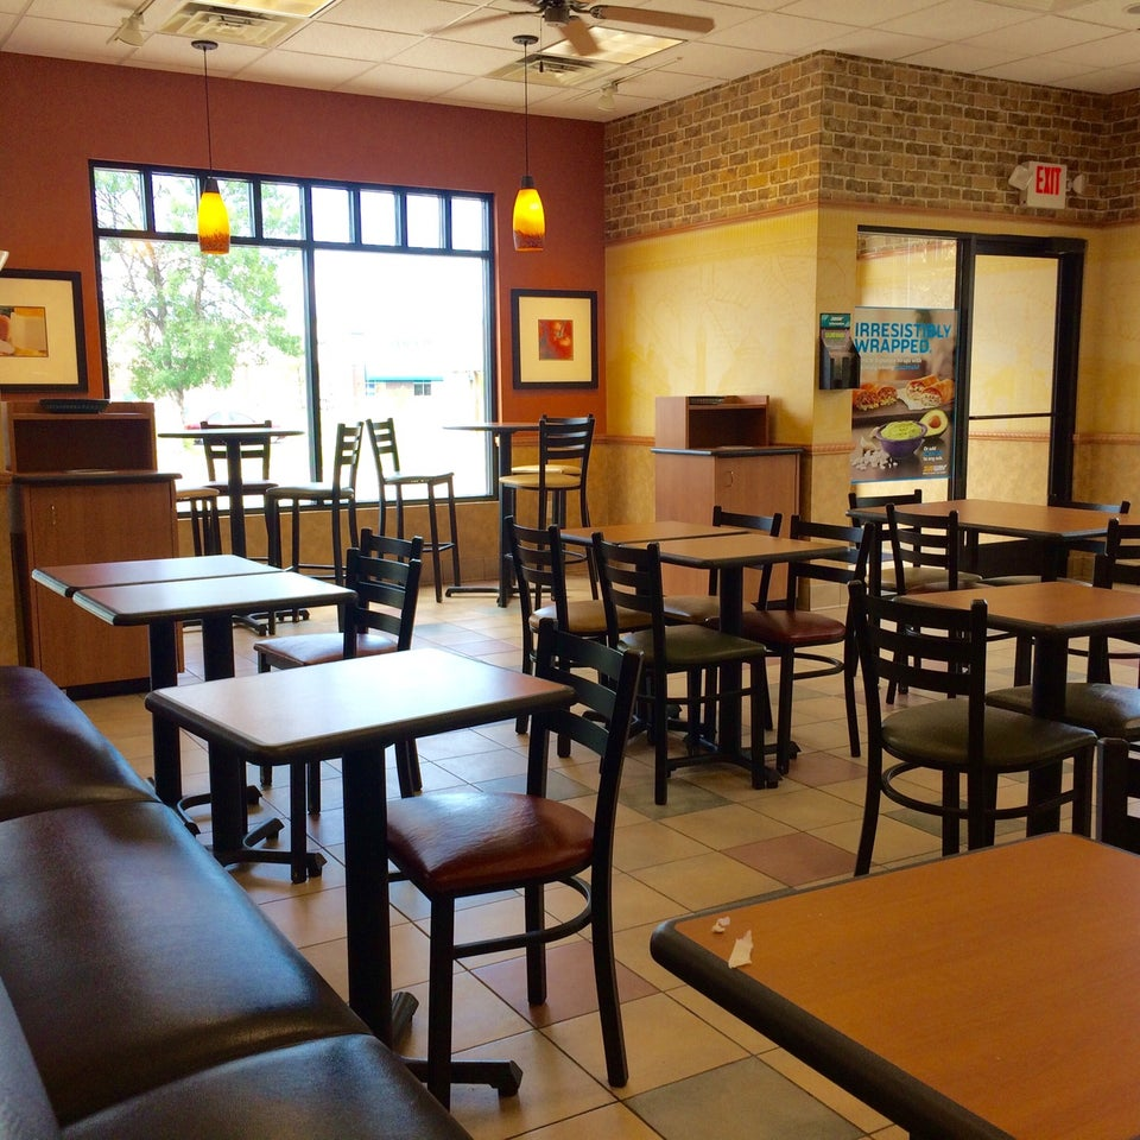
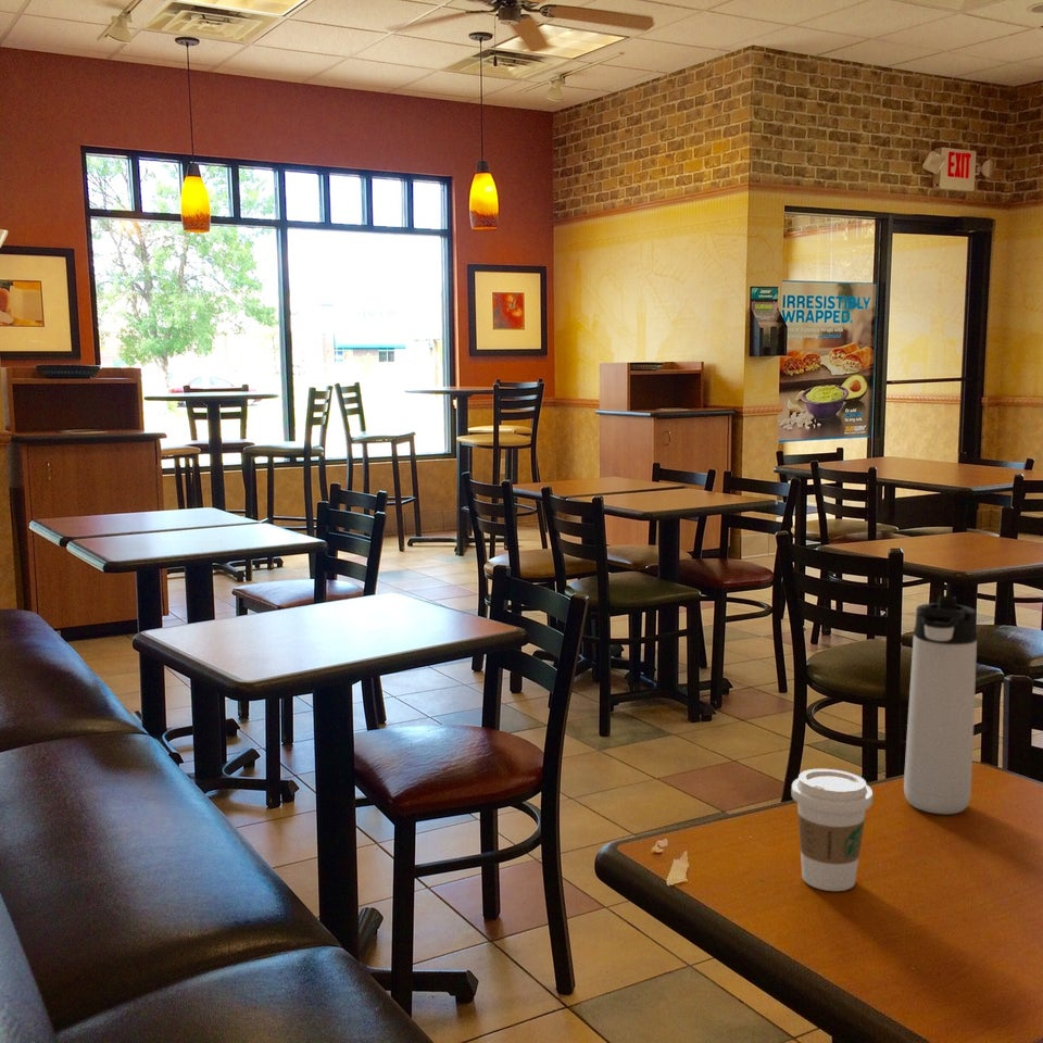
+ coffee cup (830, 829)
+ thermos bottle (939, 705)
